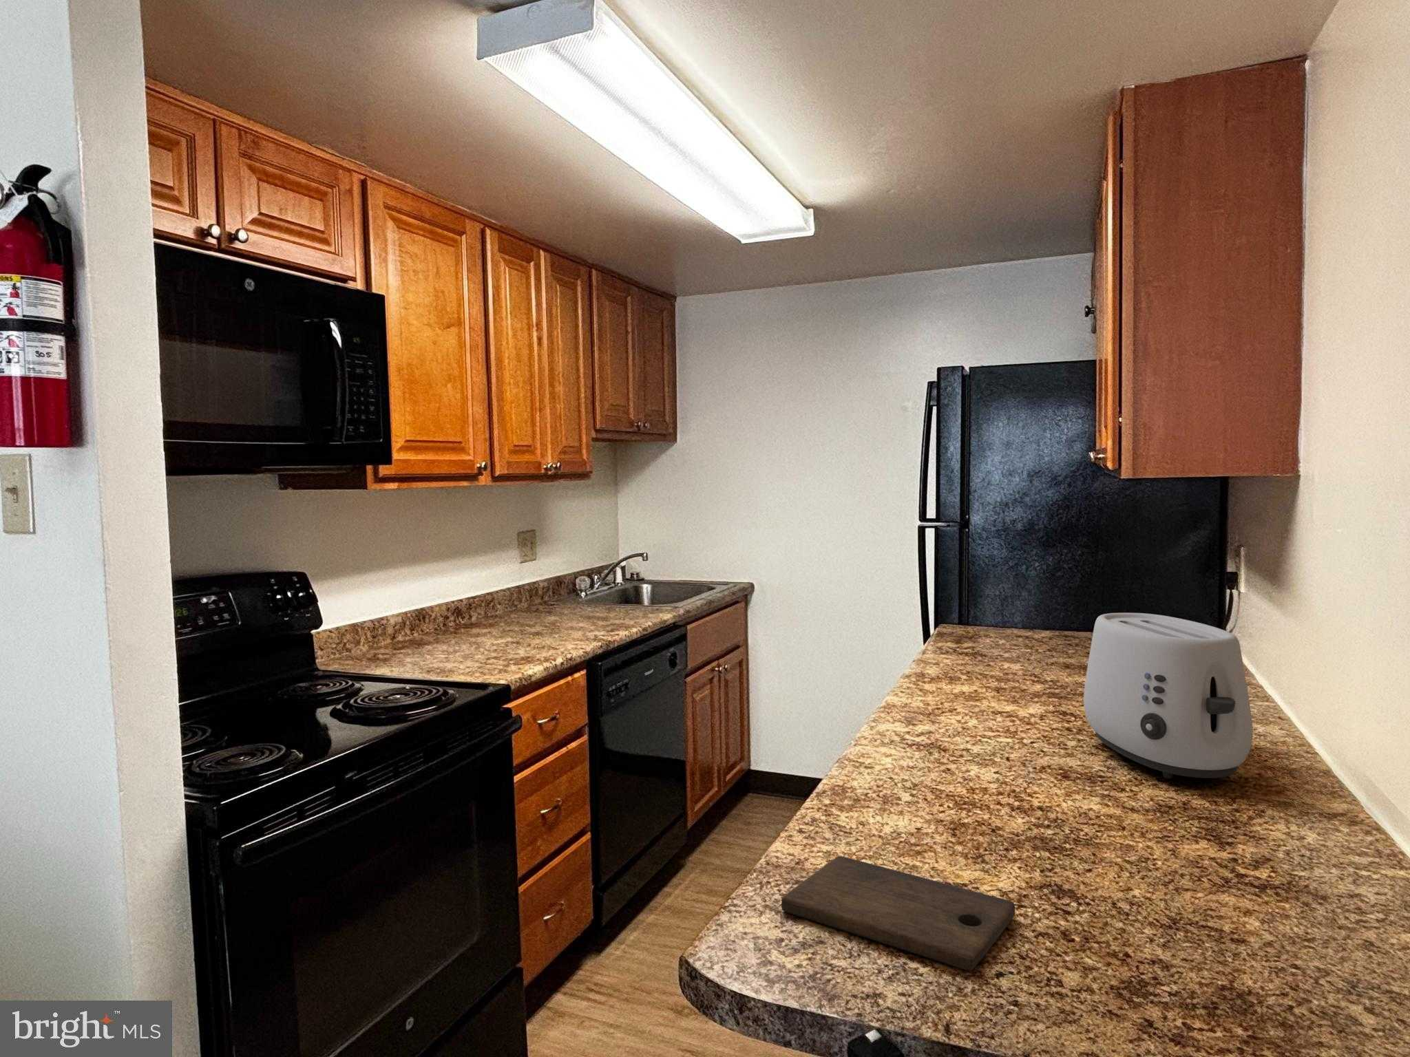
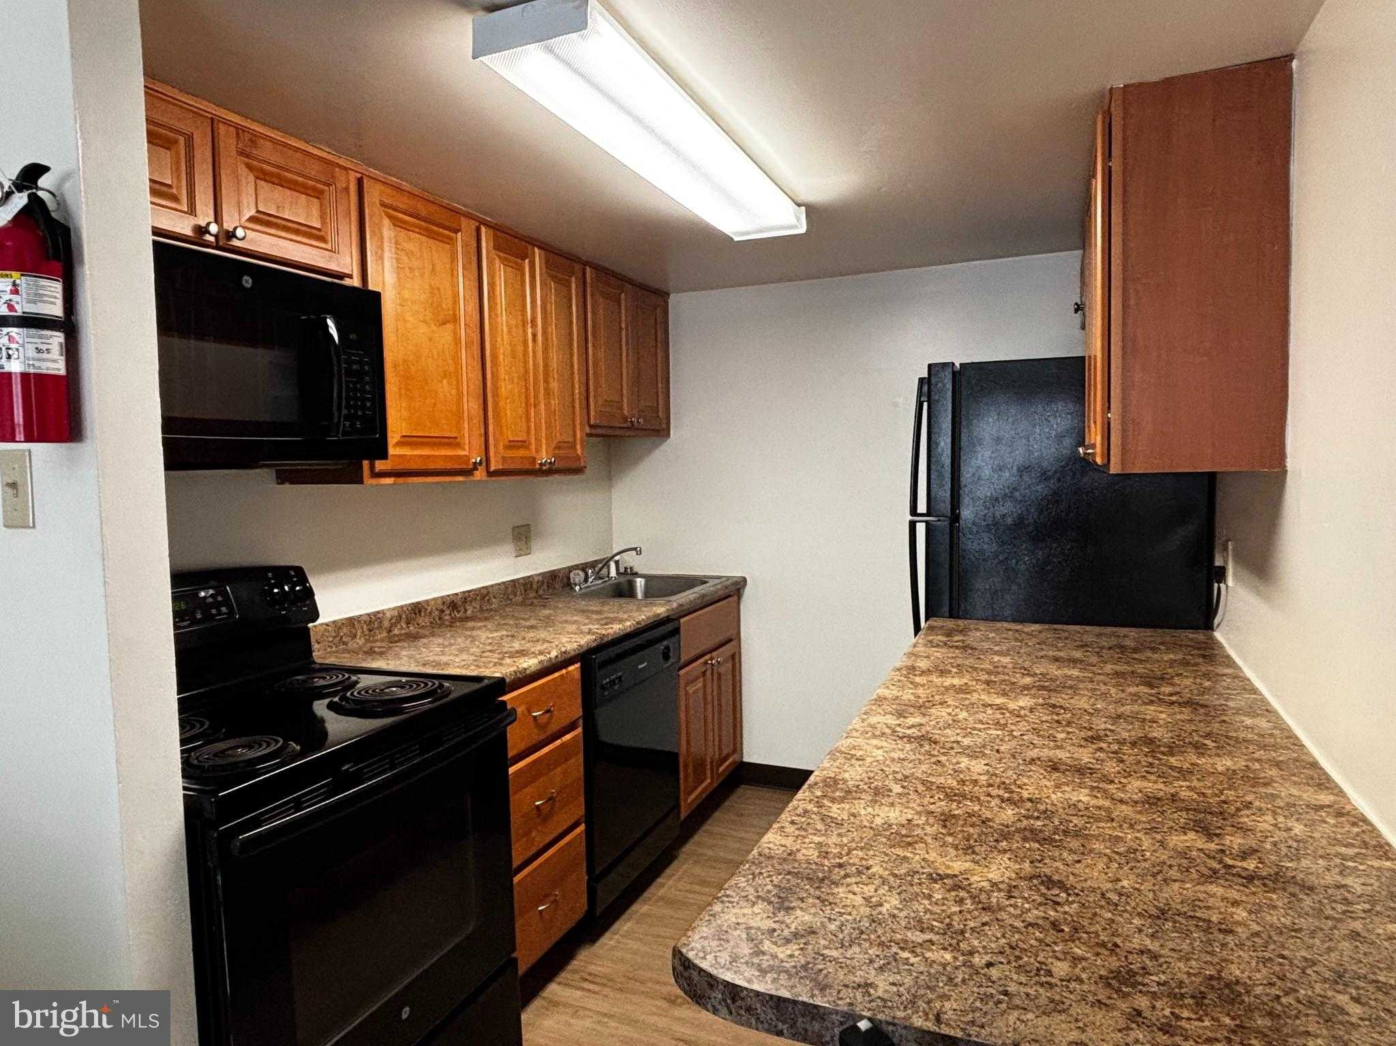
- cutting board (896, 906)
- toaster (1161, 693)
